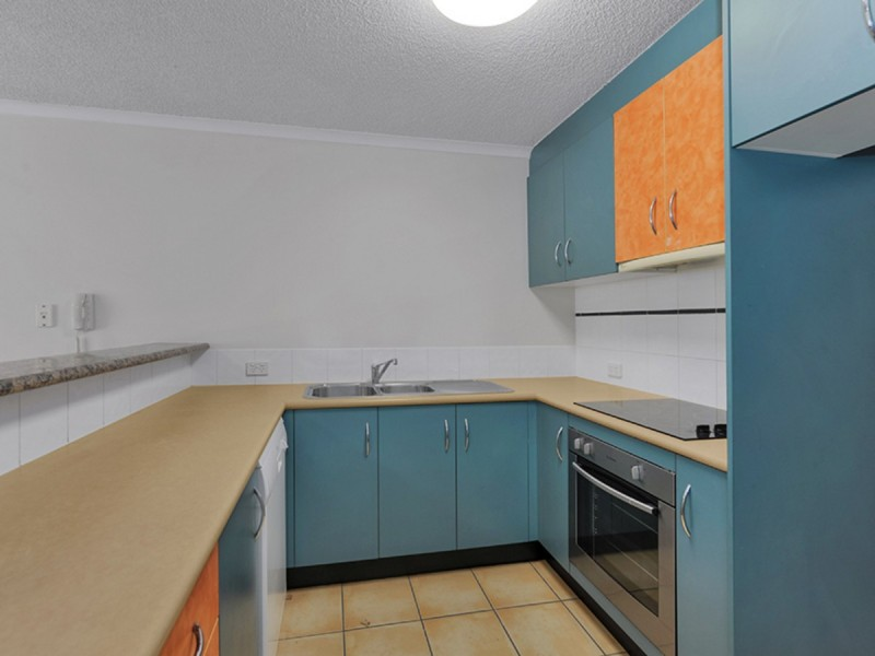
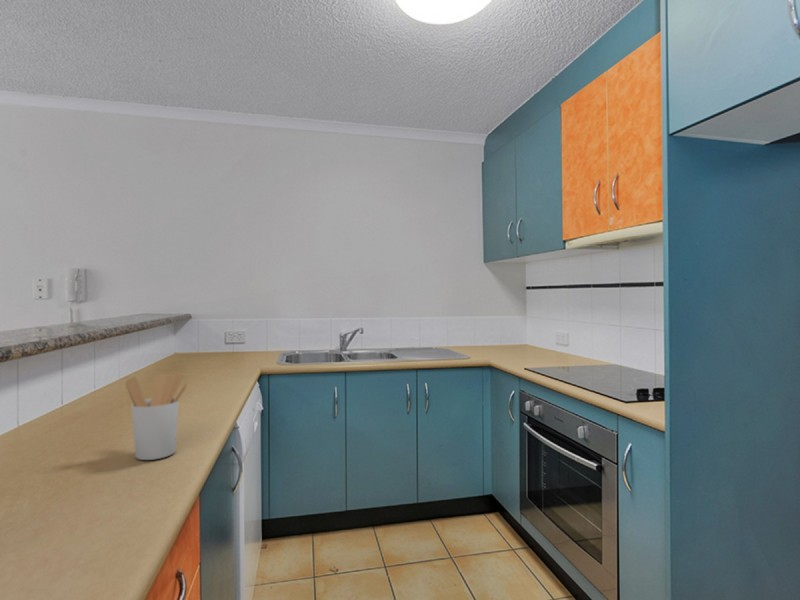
+ utensil holder (160, 412)
